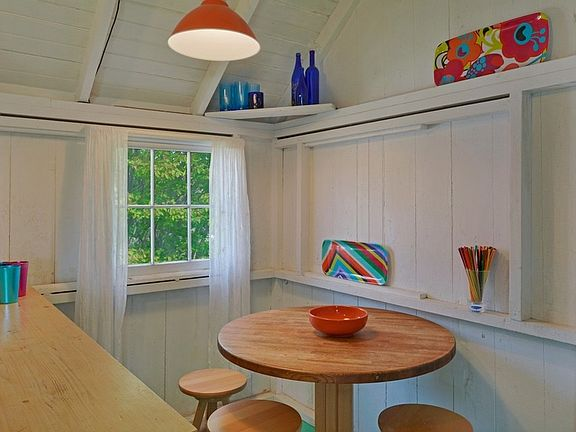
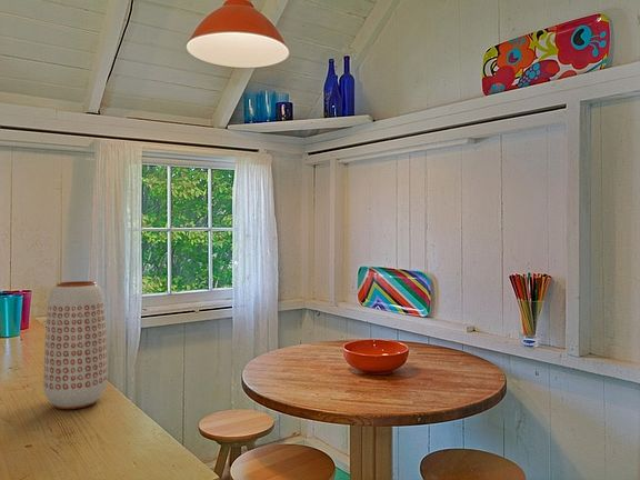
+ planter (76, 342)
